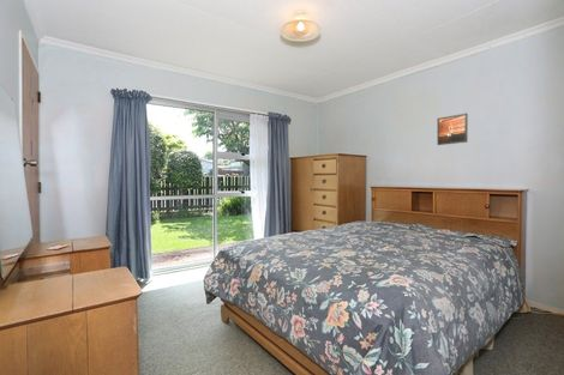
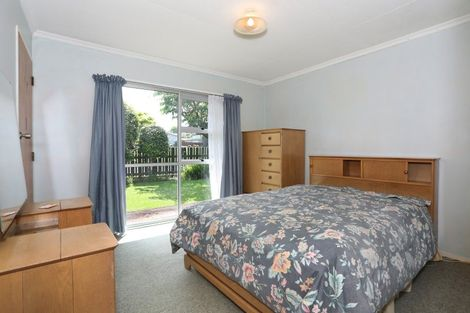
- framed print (451, 129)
